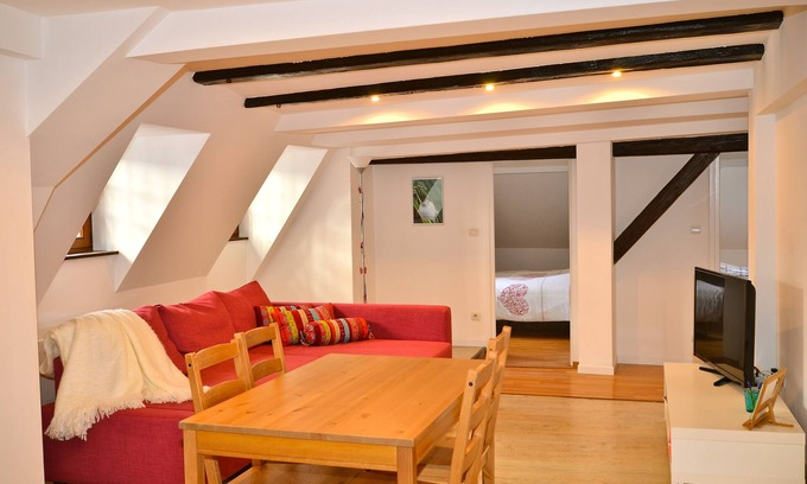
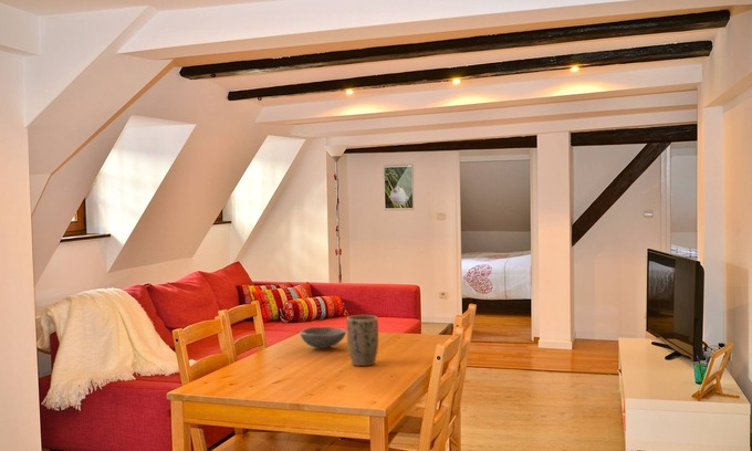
+ bowl (323, 338)
+ plant pot (363, 340)
